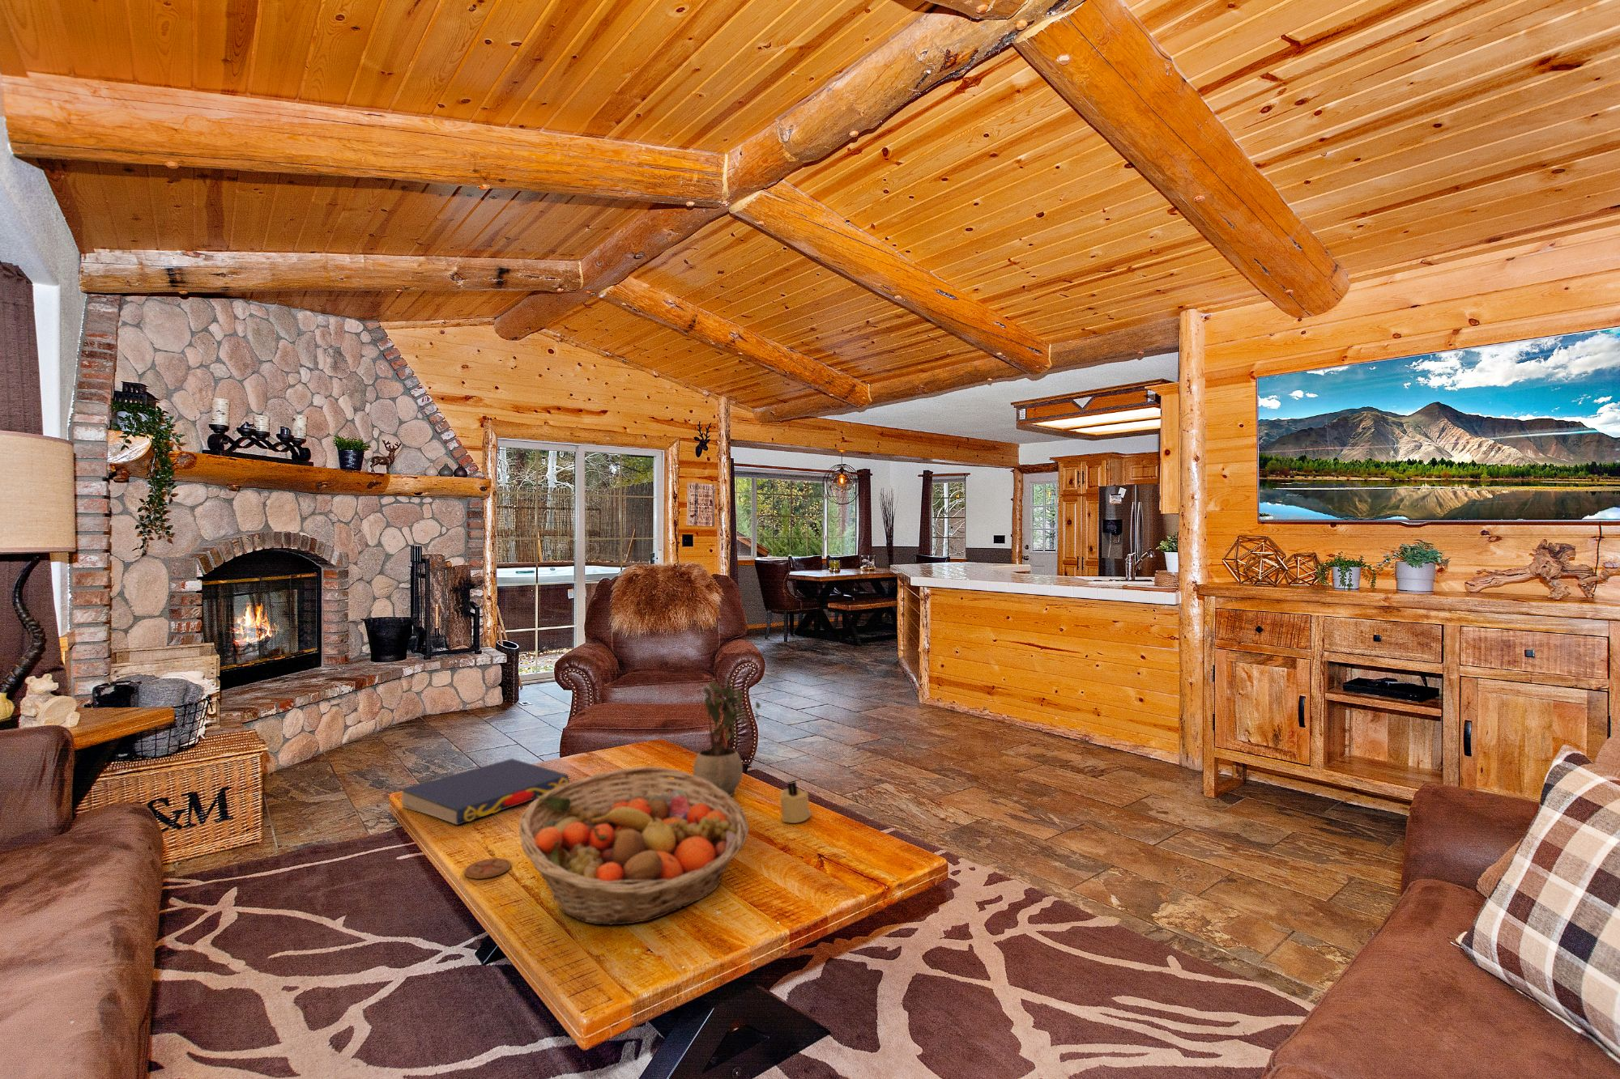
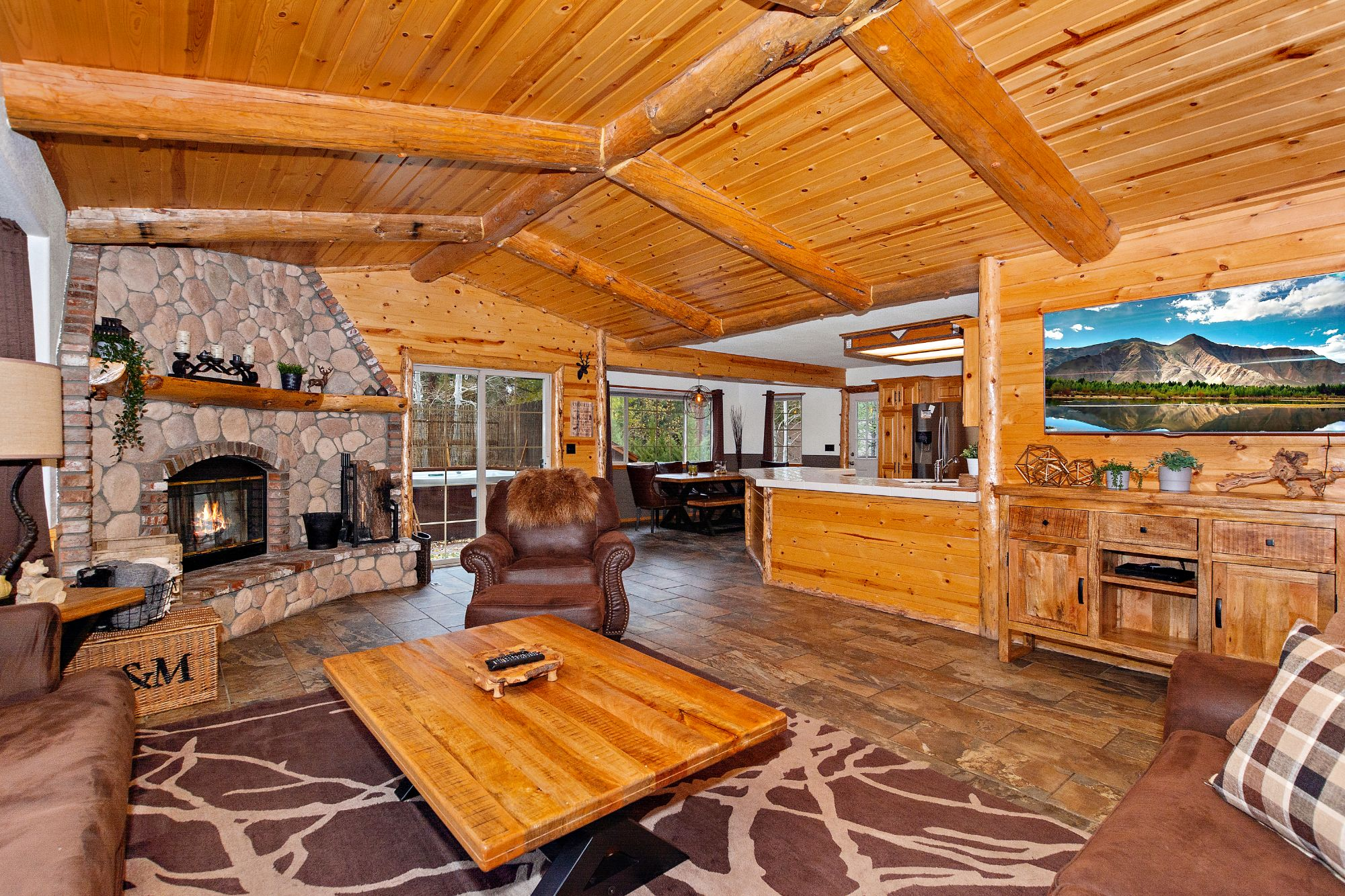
- fruit basket (637, 839)
- candle (796, 800)
- potted plant (726, 733)
- book (489, 789)
- coaster (488, 868)
